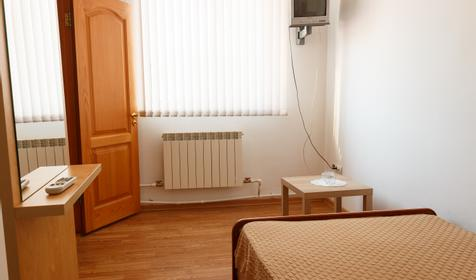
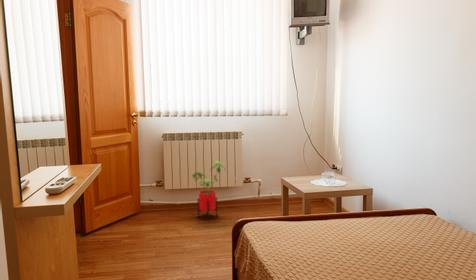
+ house plant (209, 188)
